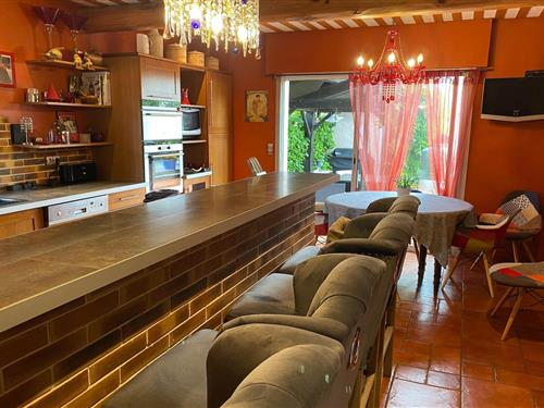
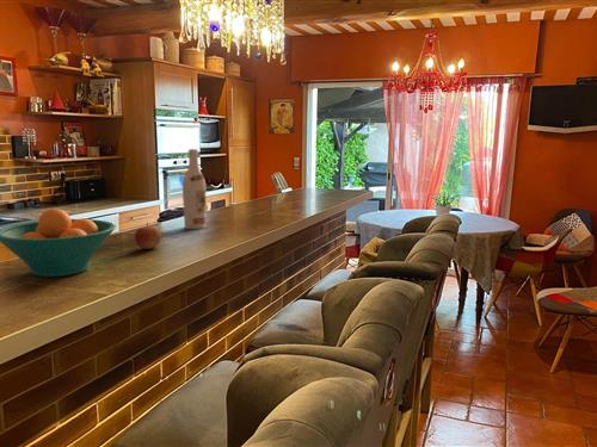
+ apple (148, 235)
+ fruit bowl (57, 240)
+ wine bottle (193, 188)
